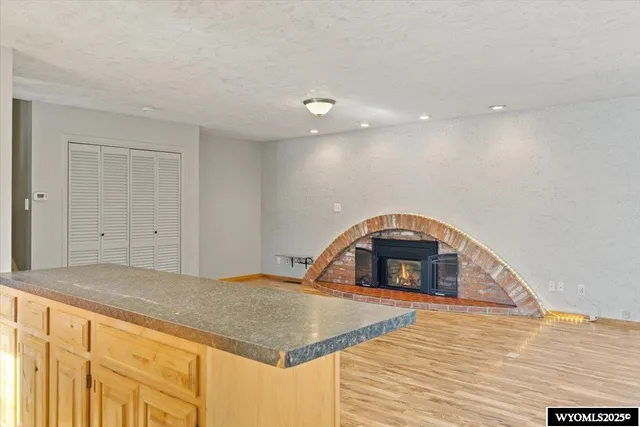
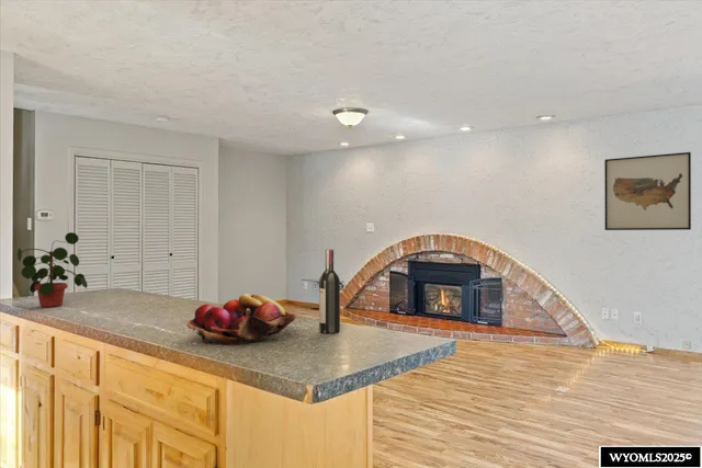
+ wall art (645, 193)
+ wine bottle (329, 289)
+ fruit basket (244, 317)
+ potted plant (54, 269)
